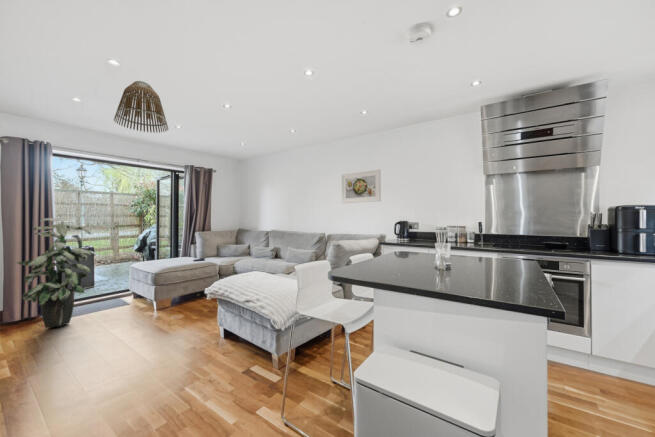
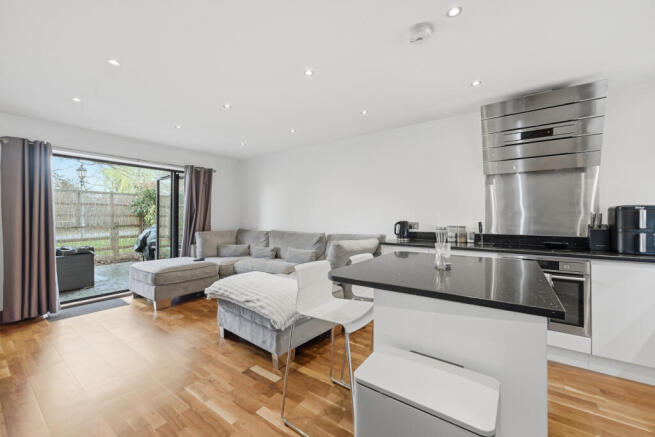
- indoor plant (56, 271)
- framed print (360, 187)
- lamp shade (141, 104)
